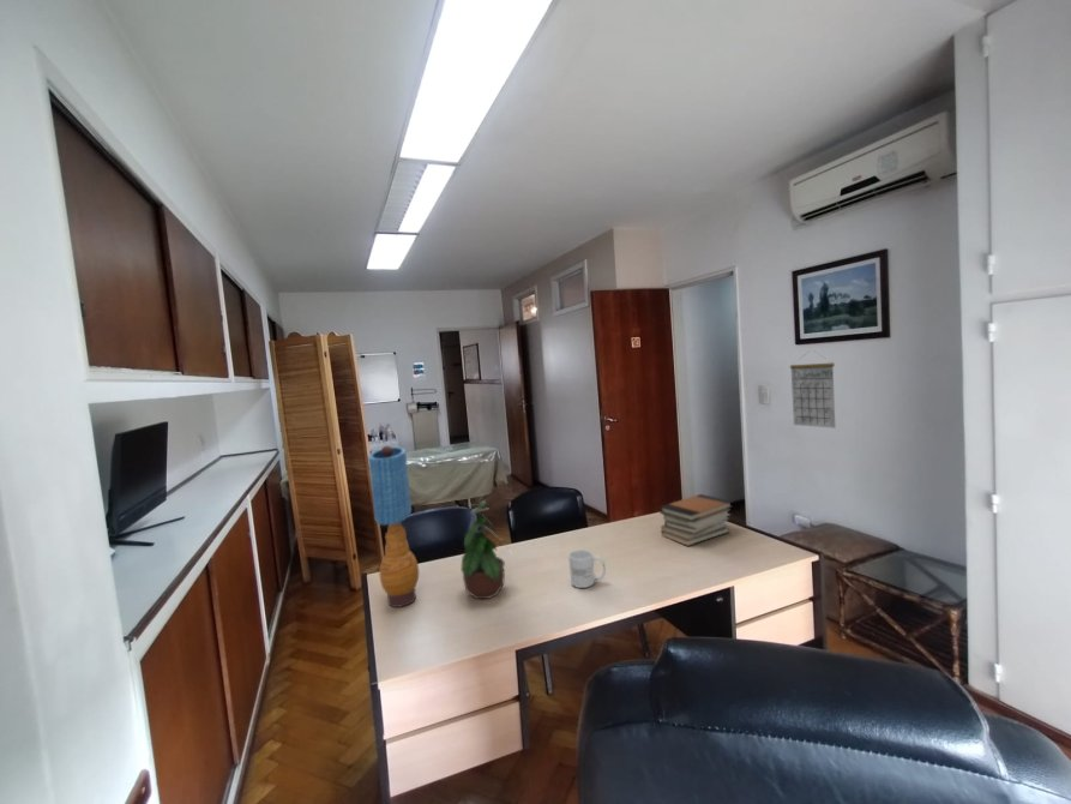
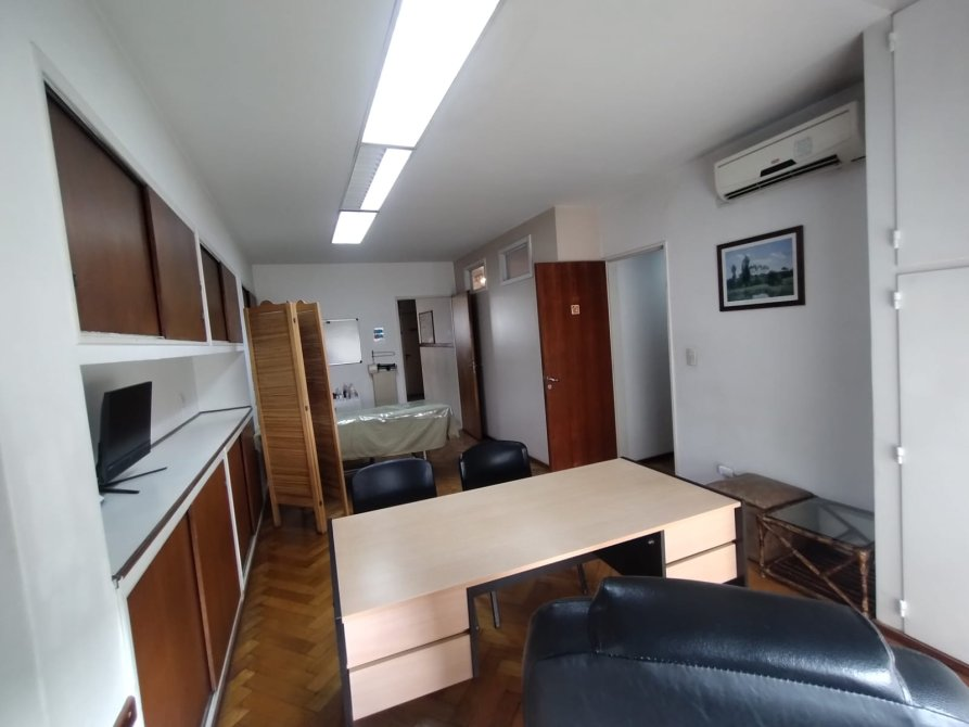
- mug (585, 566)
- book stack (696, 518)
- calendar (812, 388)
- table lamp (393, 522)
- potted plant (483, 544)
